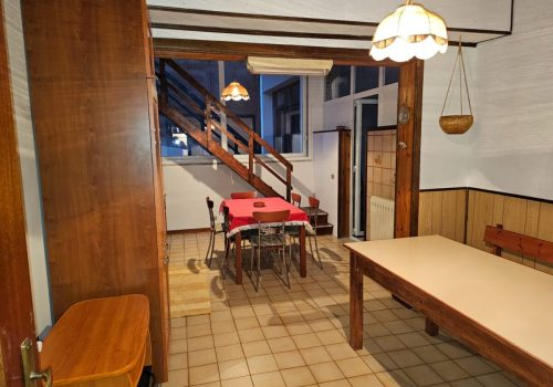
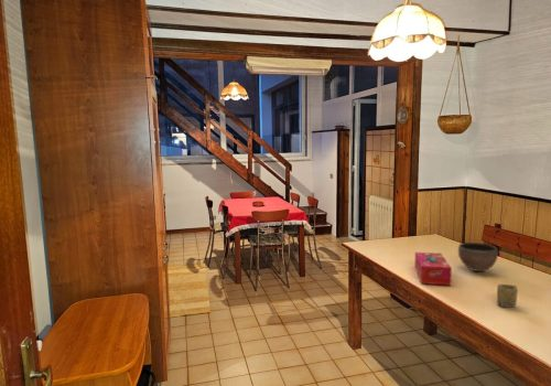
+ bowl (476, 258)
+ tissue box (431, 267)
+ cup (507, 296)
